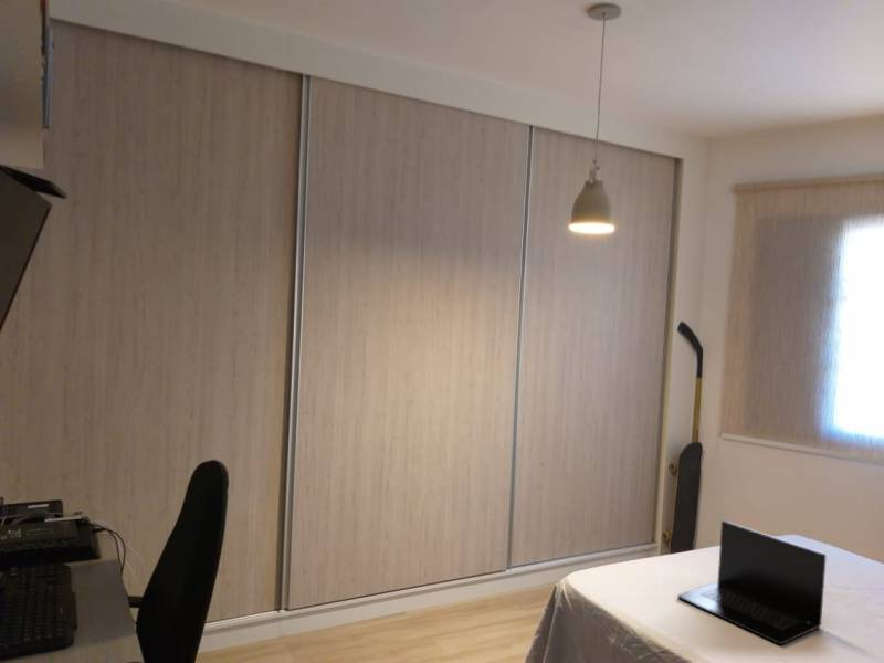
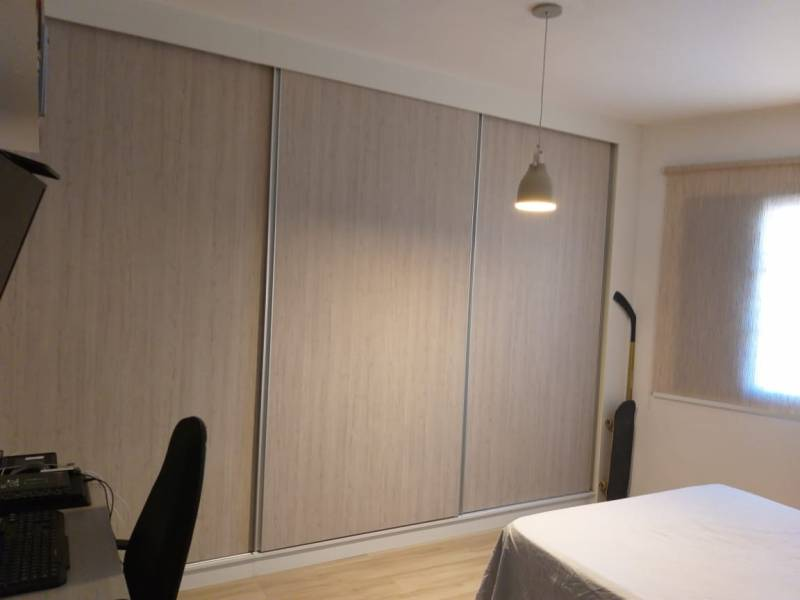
- laptop (748, 577)
